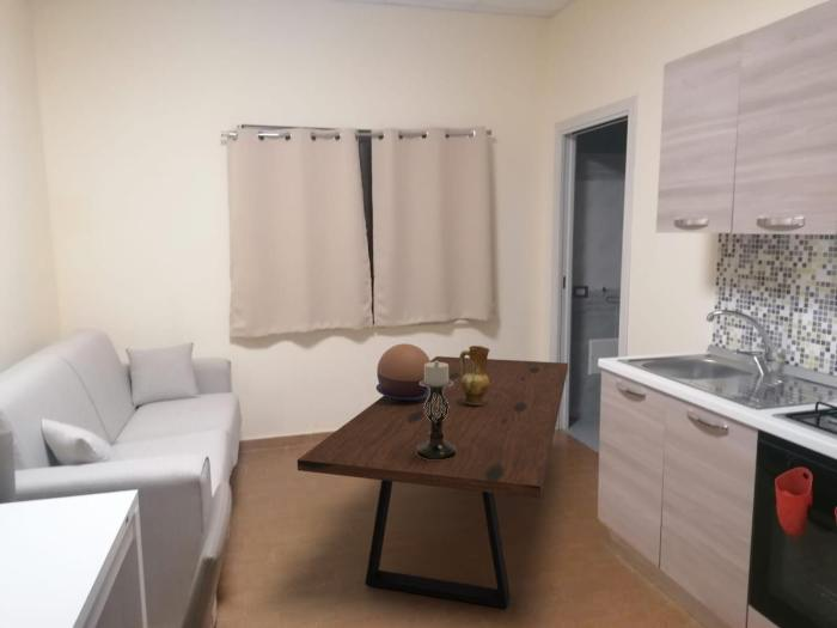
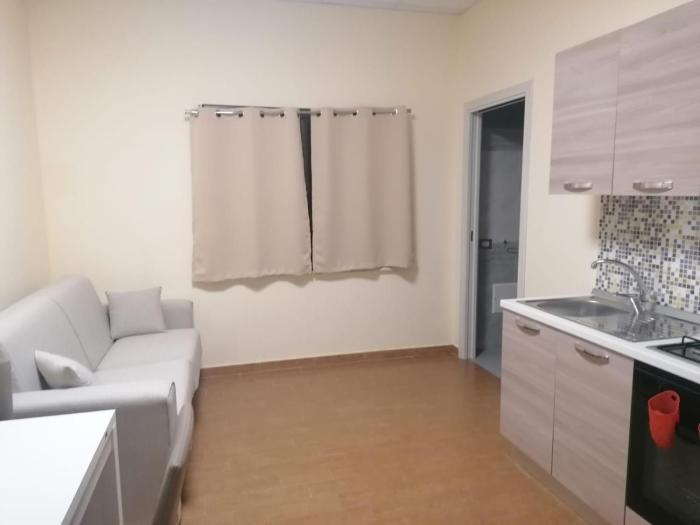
- ceramic jug (472, 374)
- dining table (469, 458)
- decorative bowl (403, 371)
- candle holder (436, 406)
